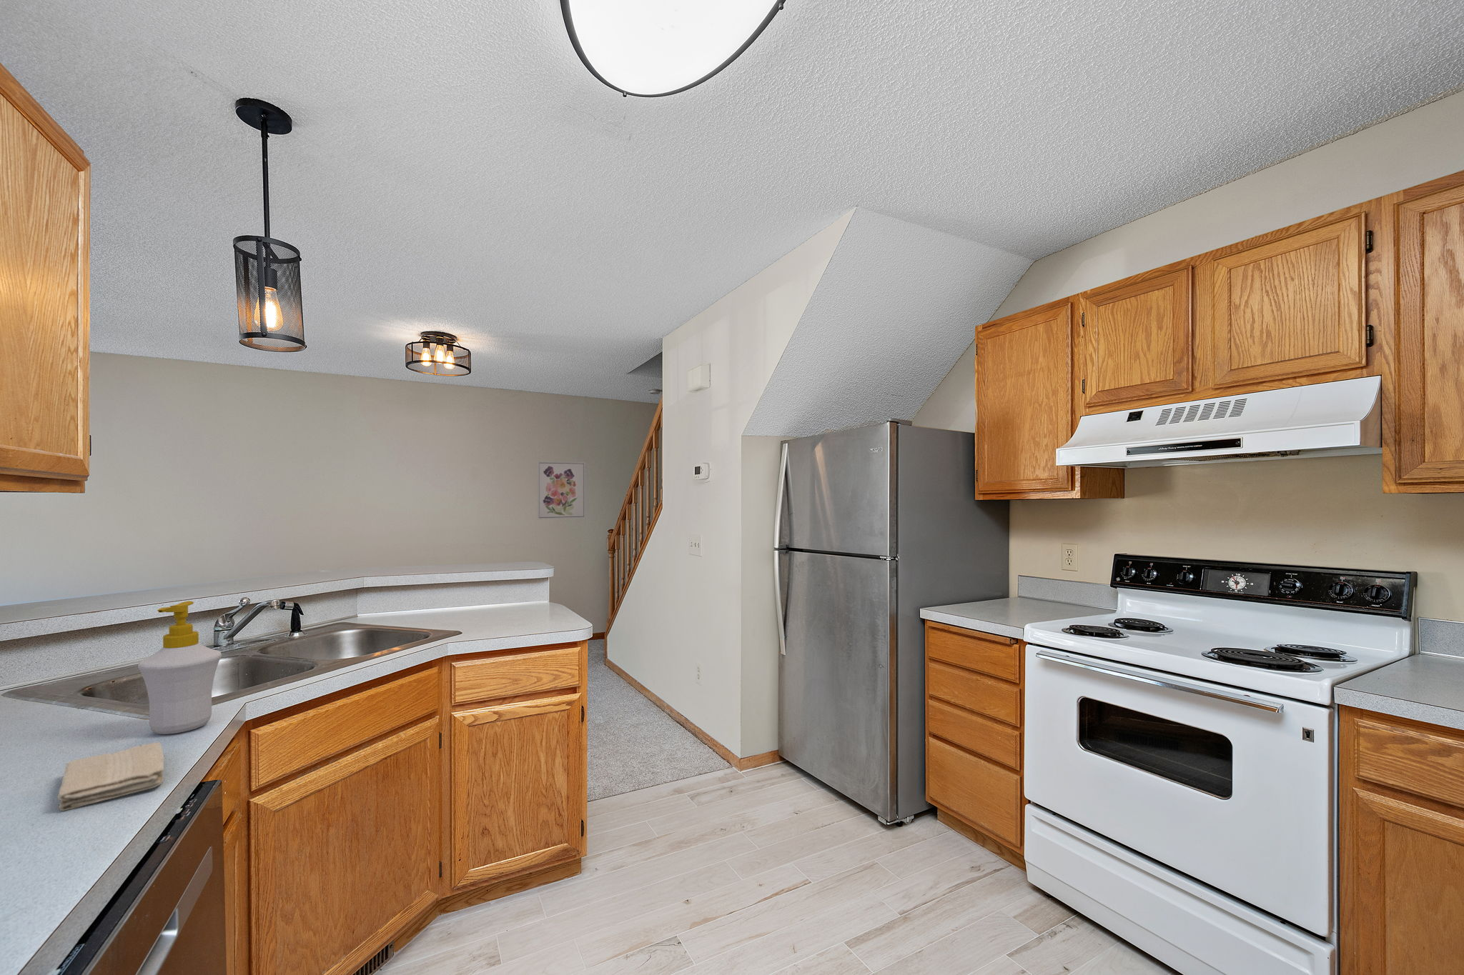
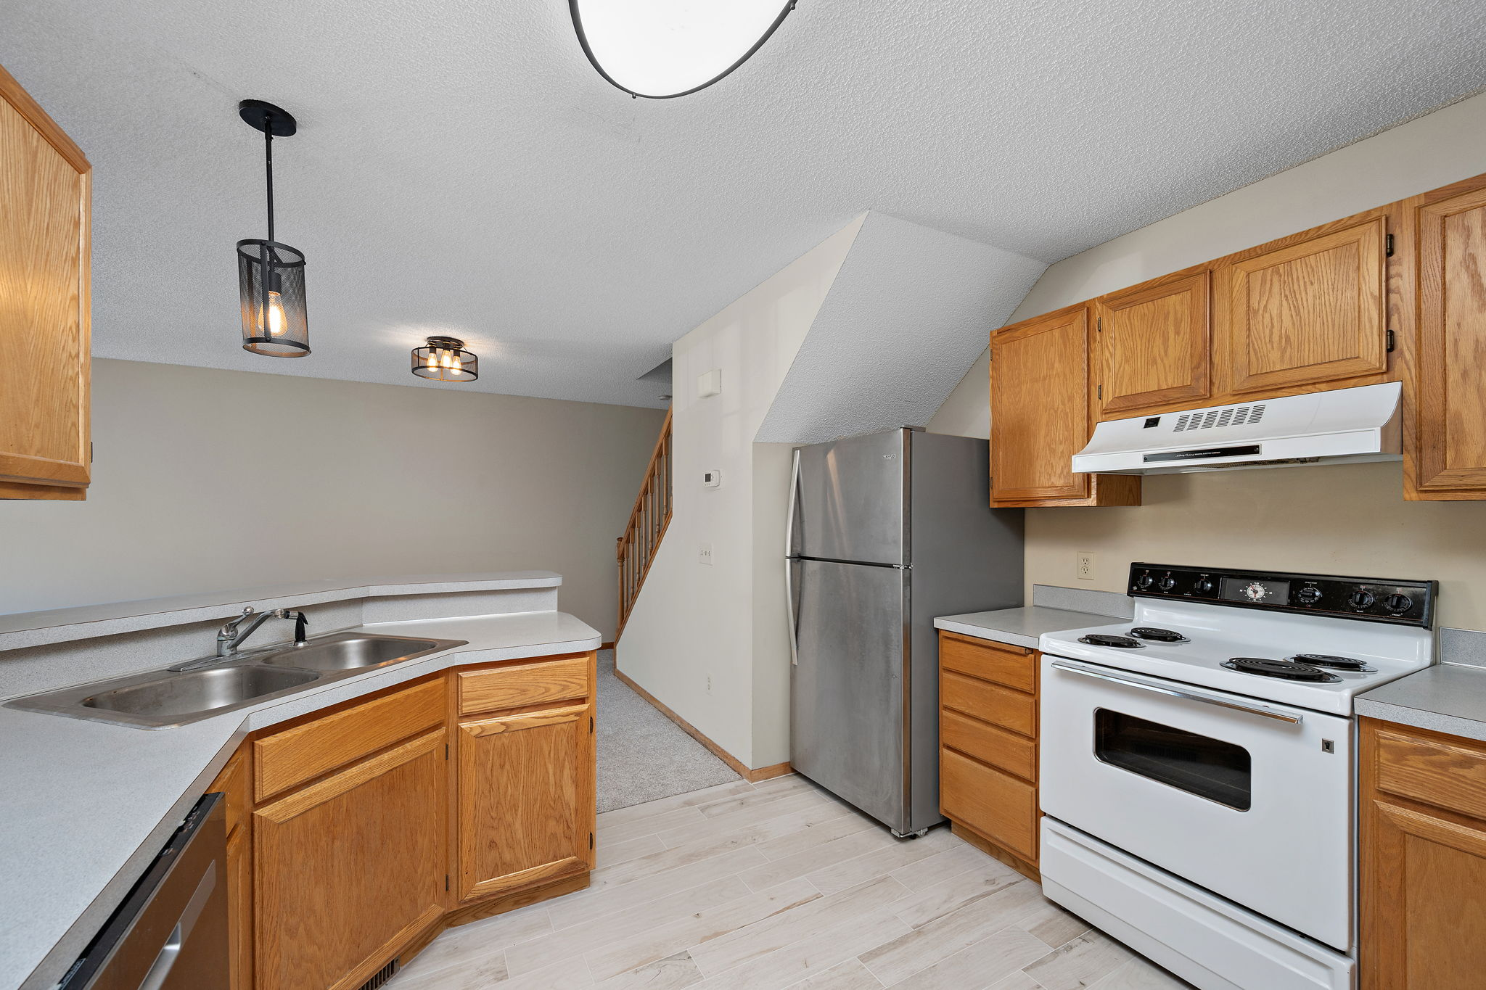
- soap bottle (181, 665)
- washcloth (113, 772)
- wall art (562, 490)
